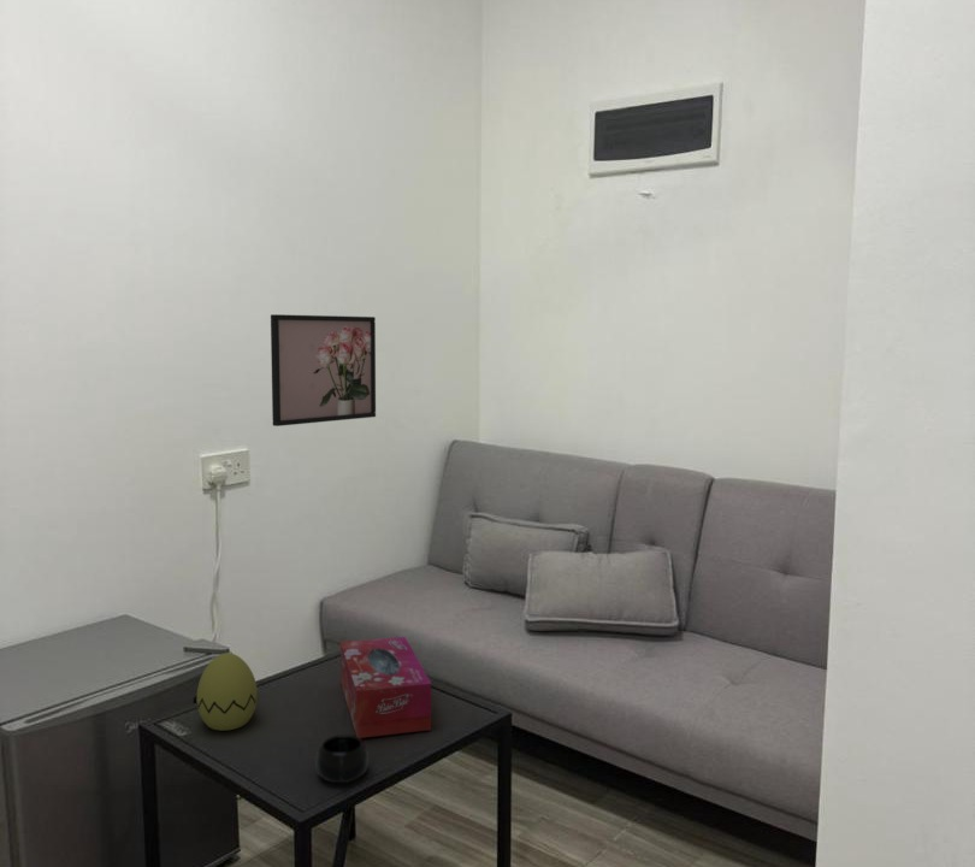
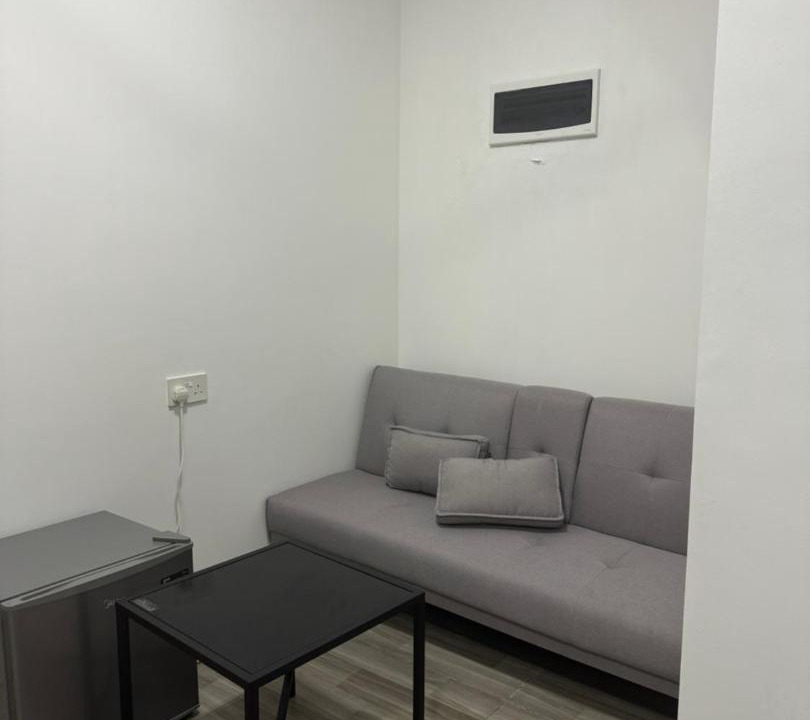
- decorative egg (226, 688)
- mug (342, 761)
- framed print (326, 368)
- tissue box (383, 683)
